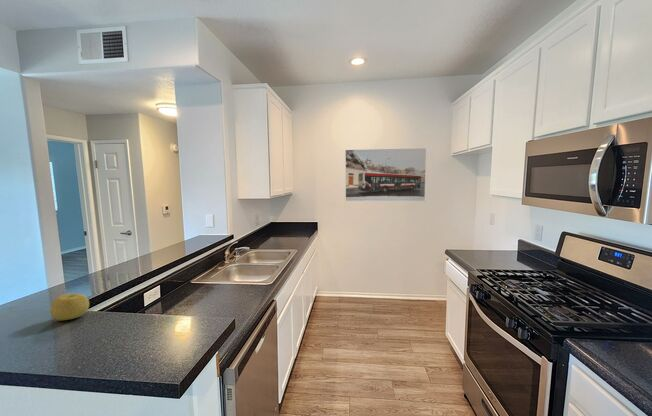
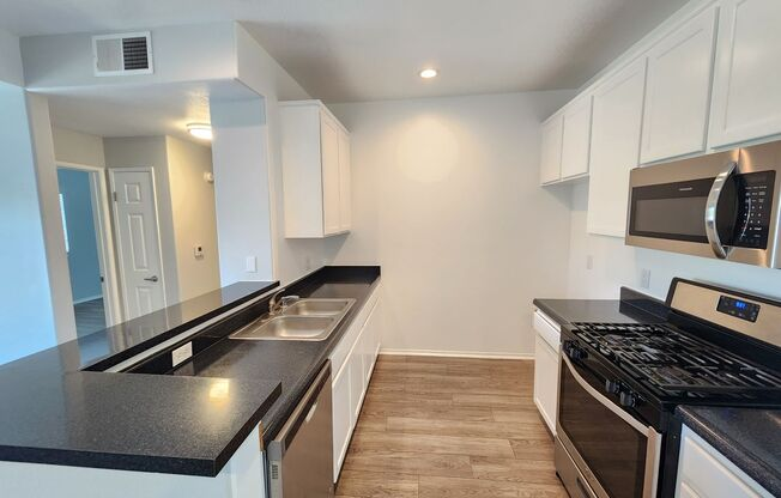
- fruit (70, 306)
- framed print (384, 175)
